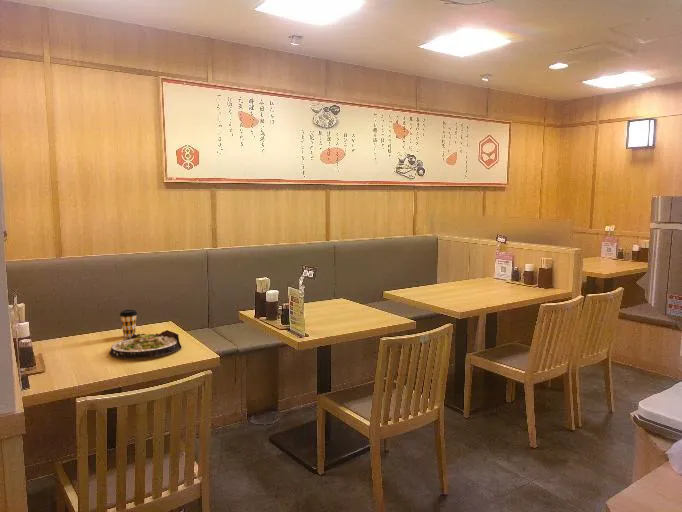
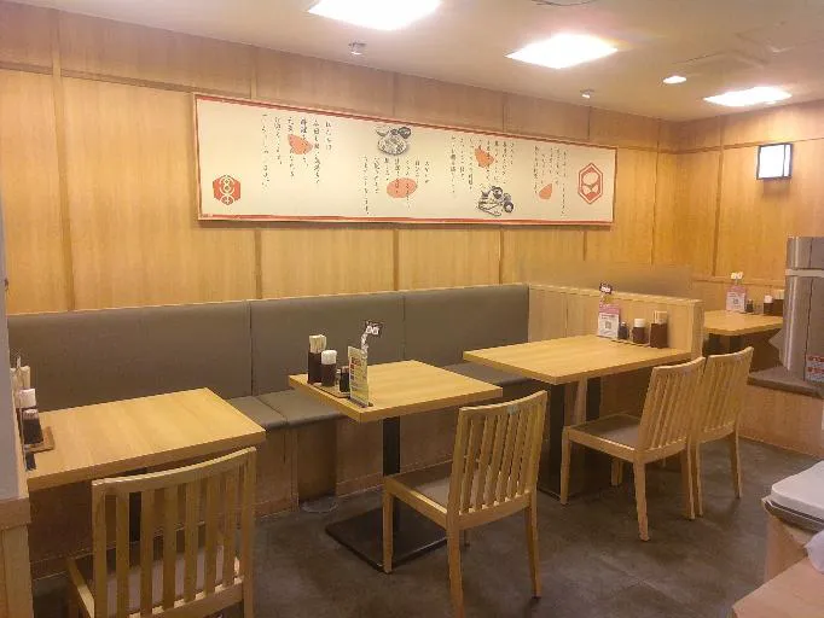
- coffee cup (128, 323)
- salad plate (144, 343)
